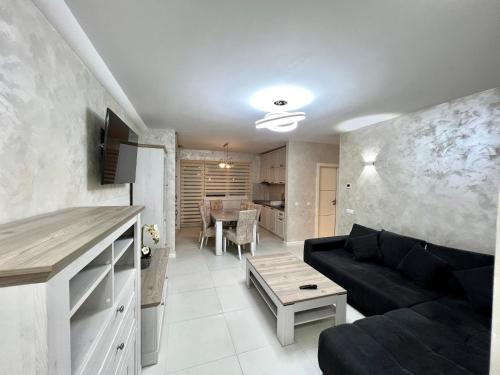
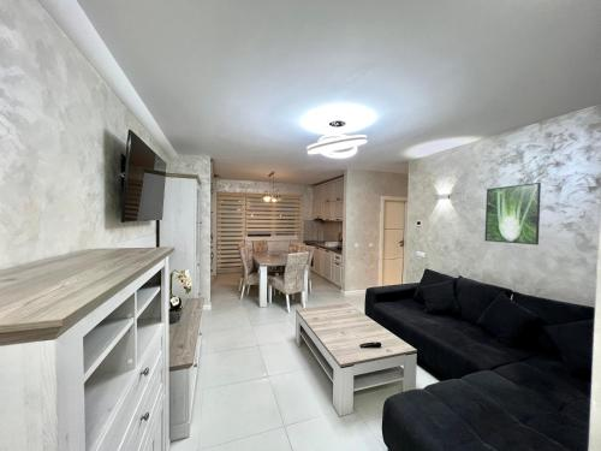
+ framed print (510, 214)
